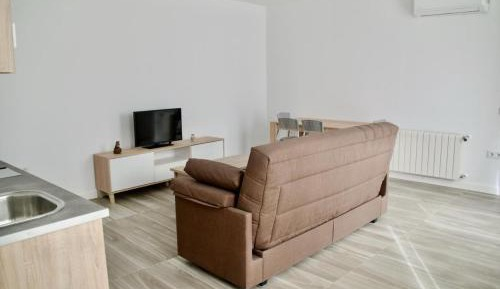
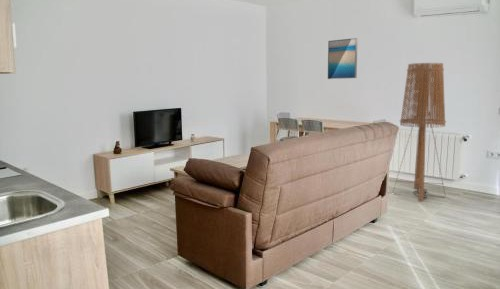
+ wall art (342, 59)
+ floor lamp (421, 131)
